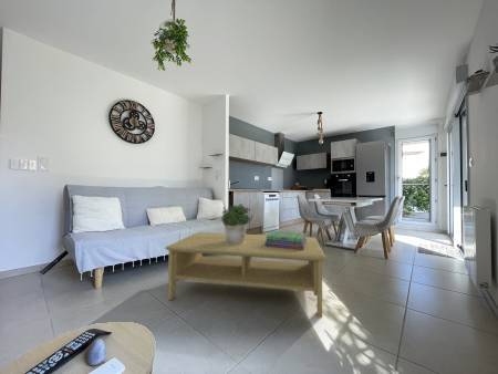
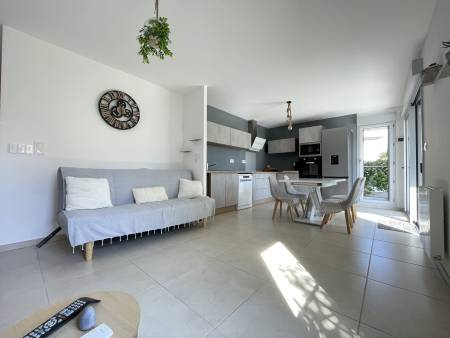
- stack of books (287, 239)
- coffee table (247, 266)
- potted plant (237, 222)
